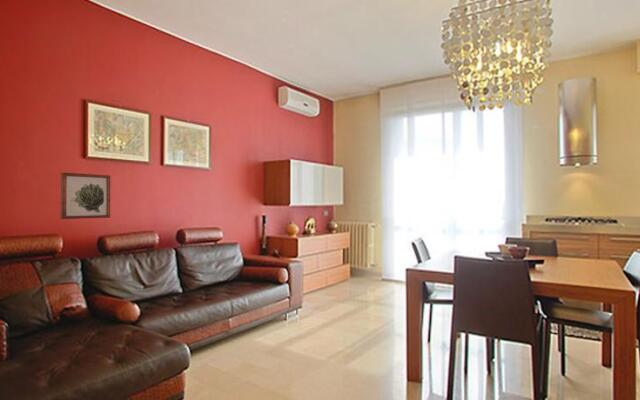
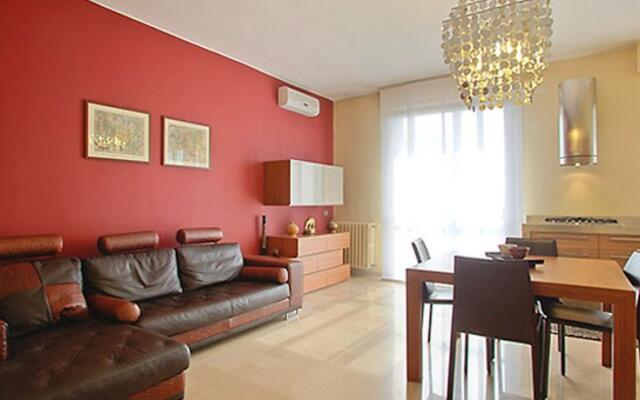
- wall art (86, 196)
